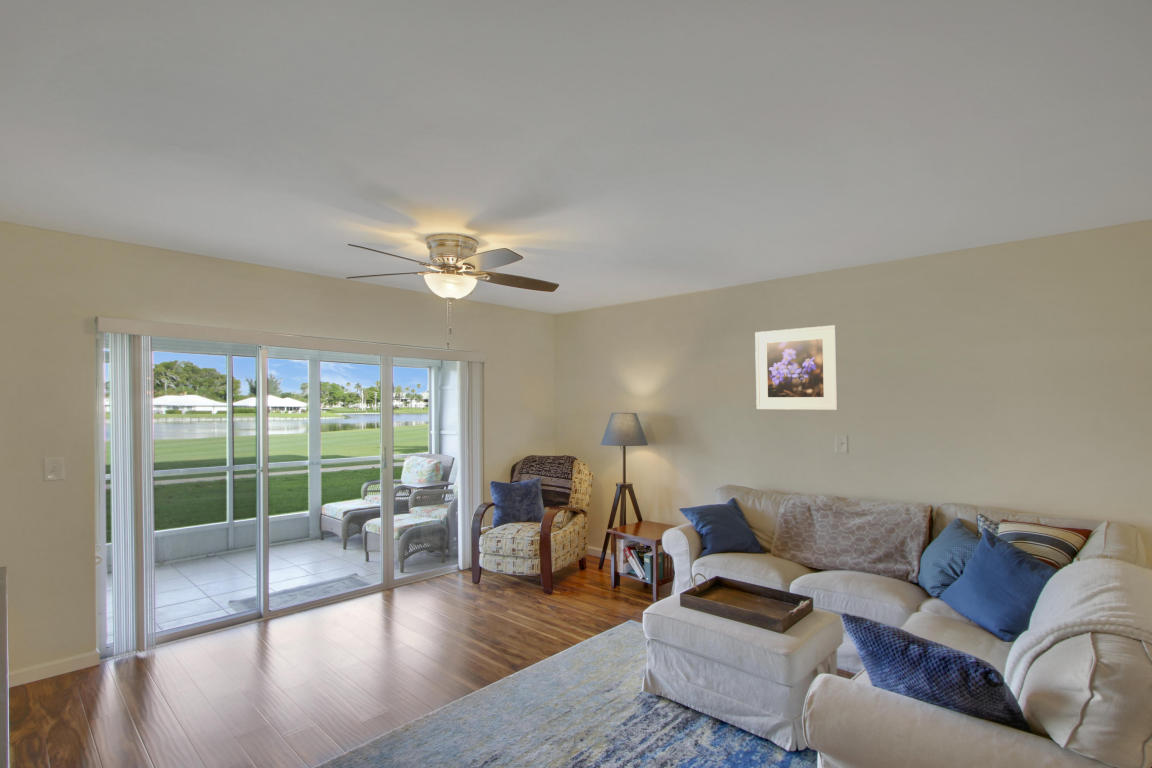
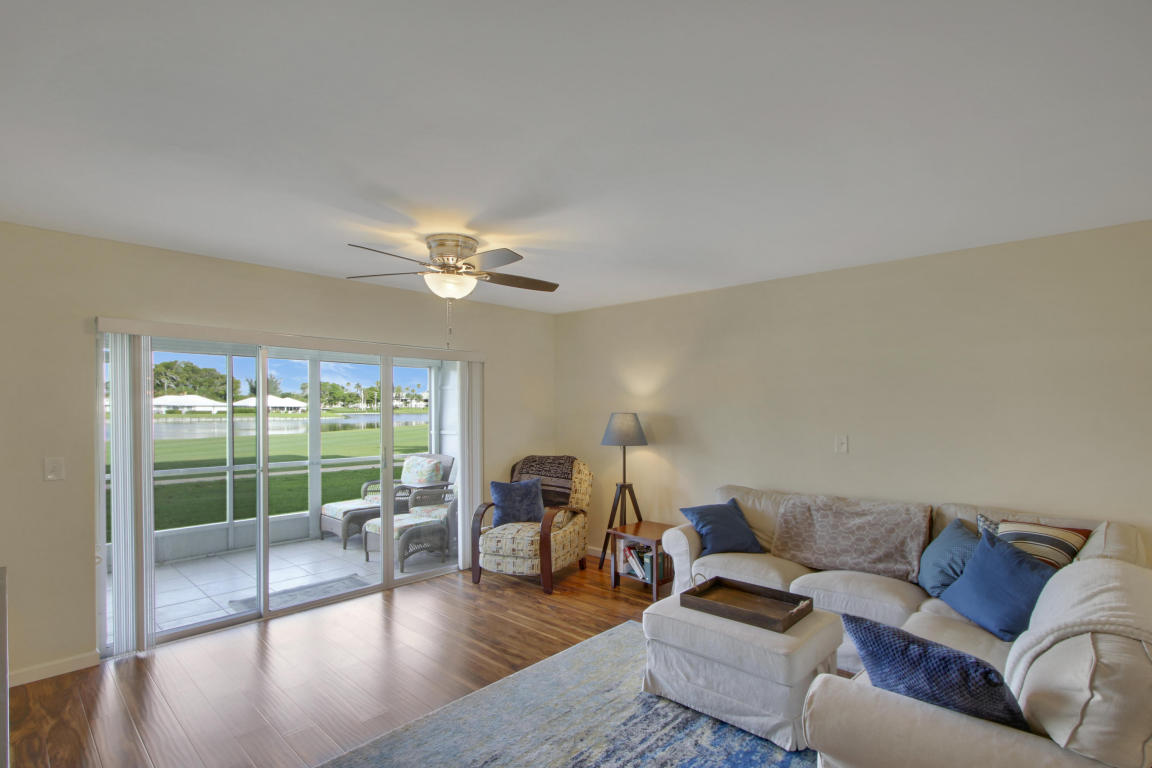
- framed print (794, 369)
